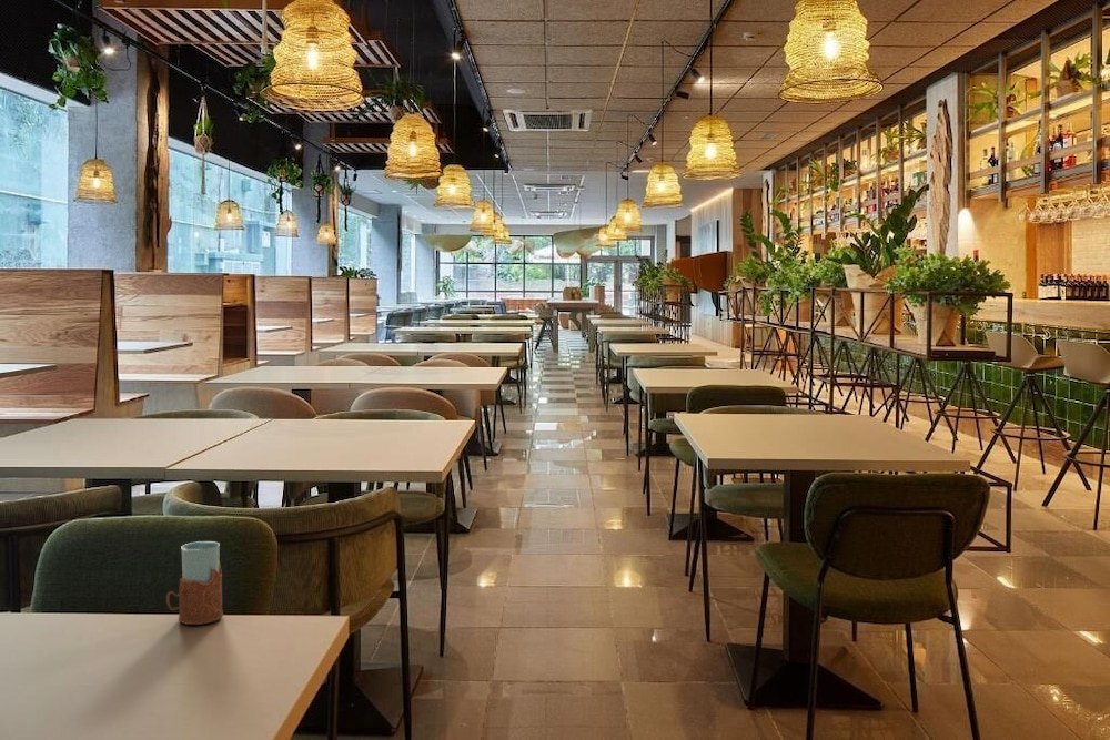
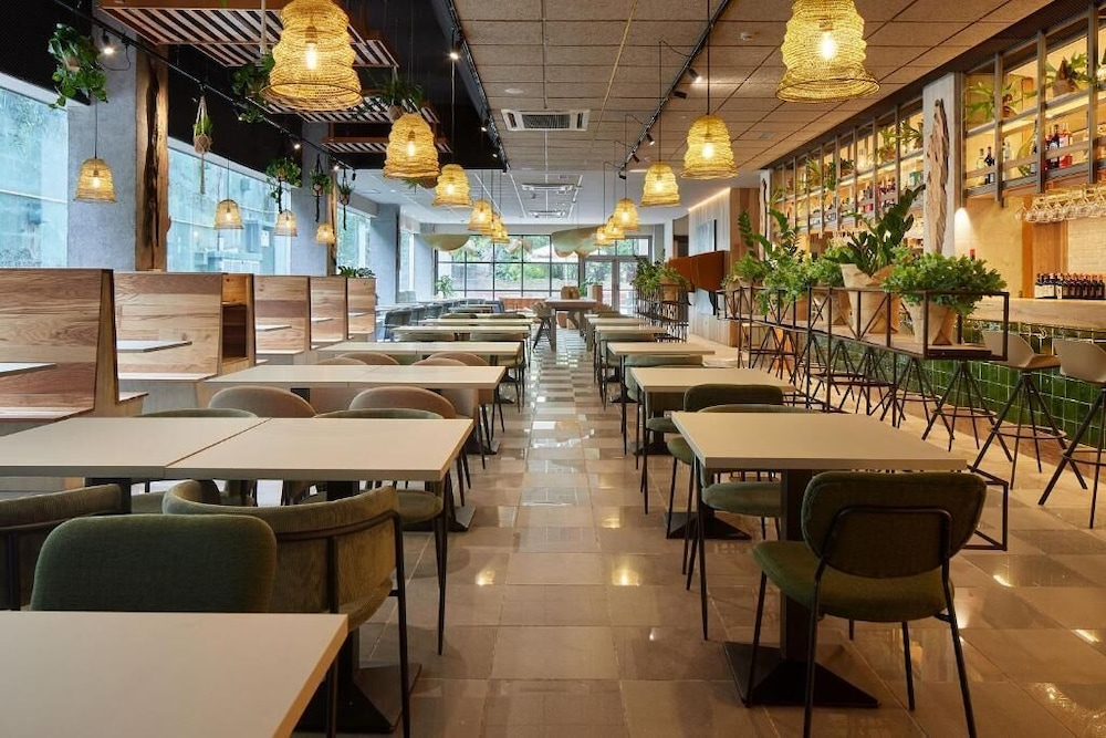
- drinking glass (193, 584)
